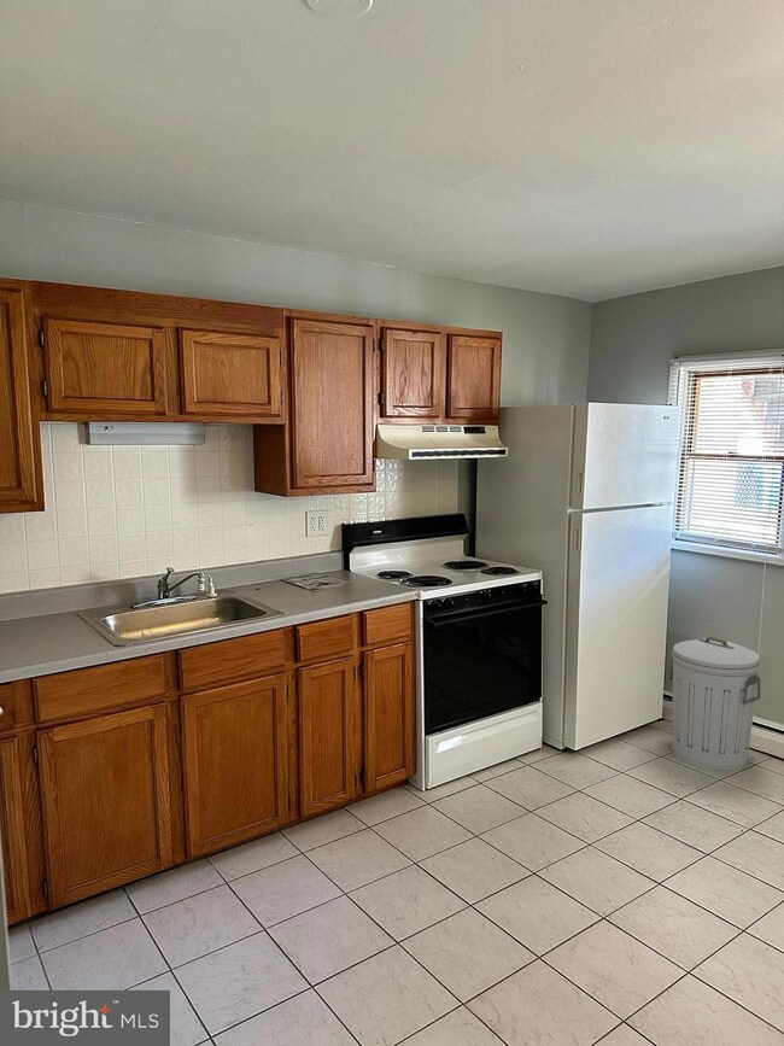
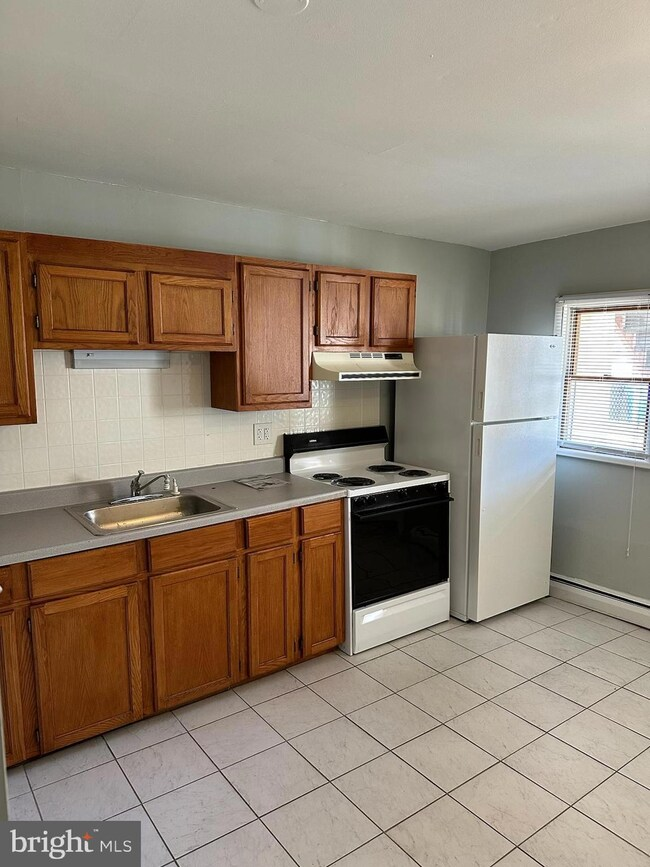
- trash can (712, 696)
